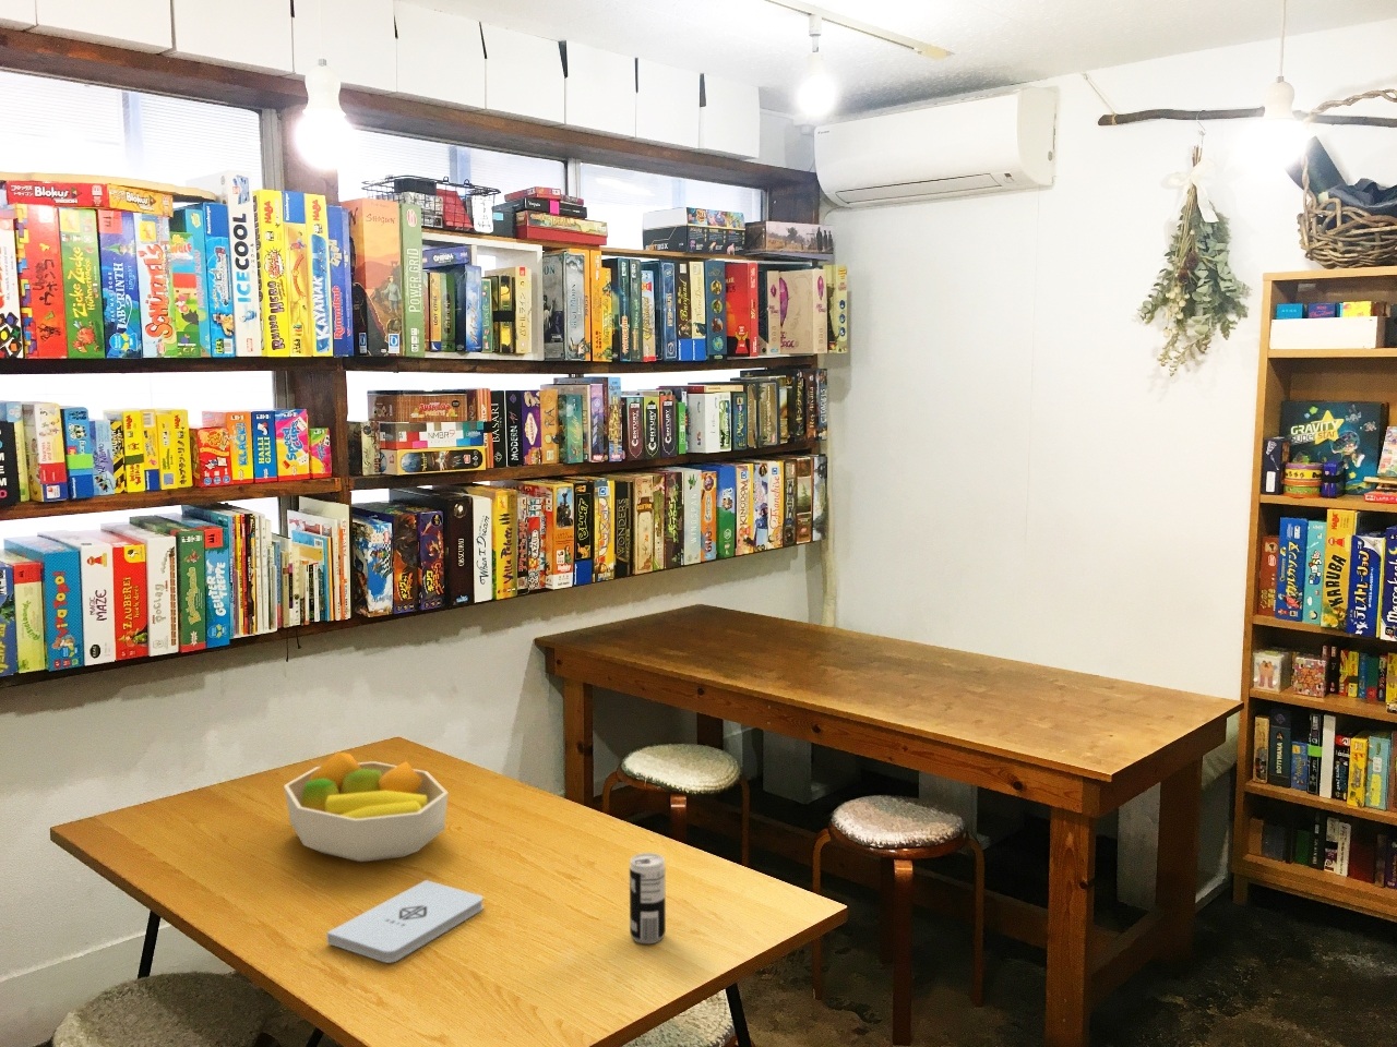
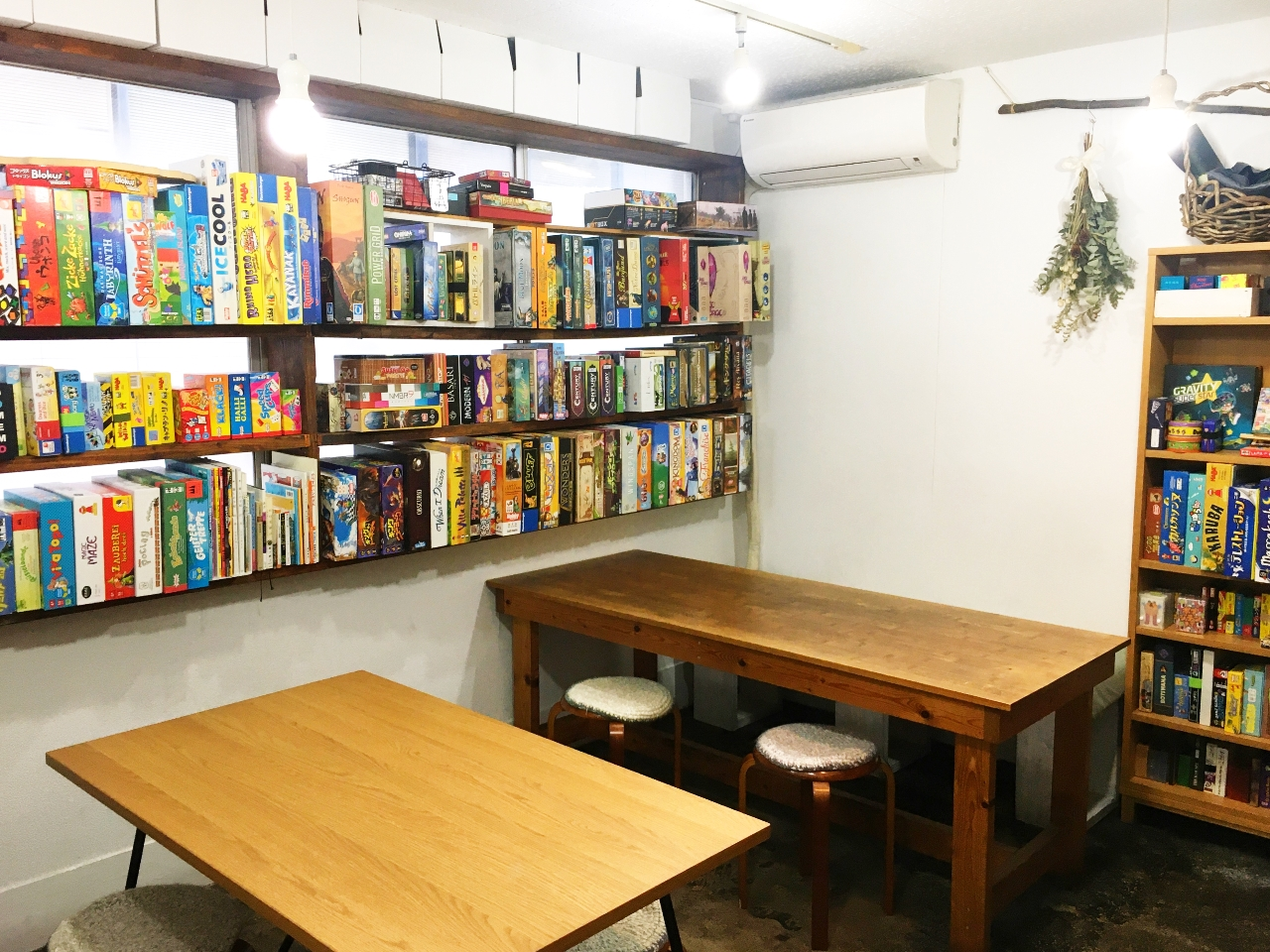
- fruit bowl (365, 802)
- notepad (409, 919)
- beverage can (647, 897)
